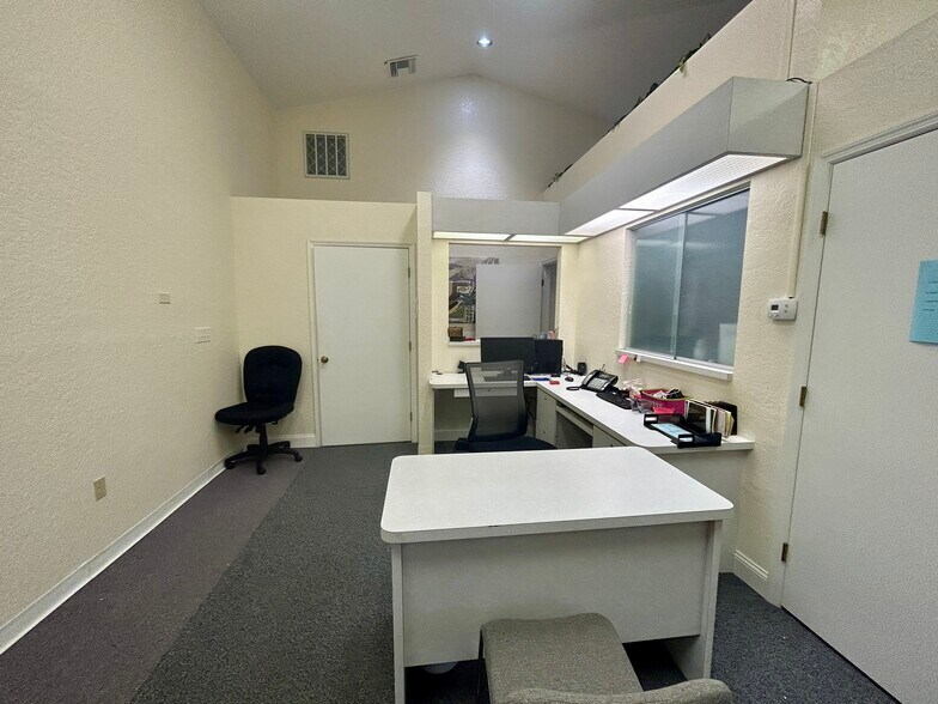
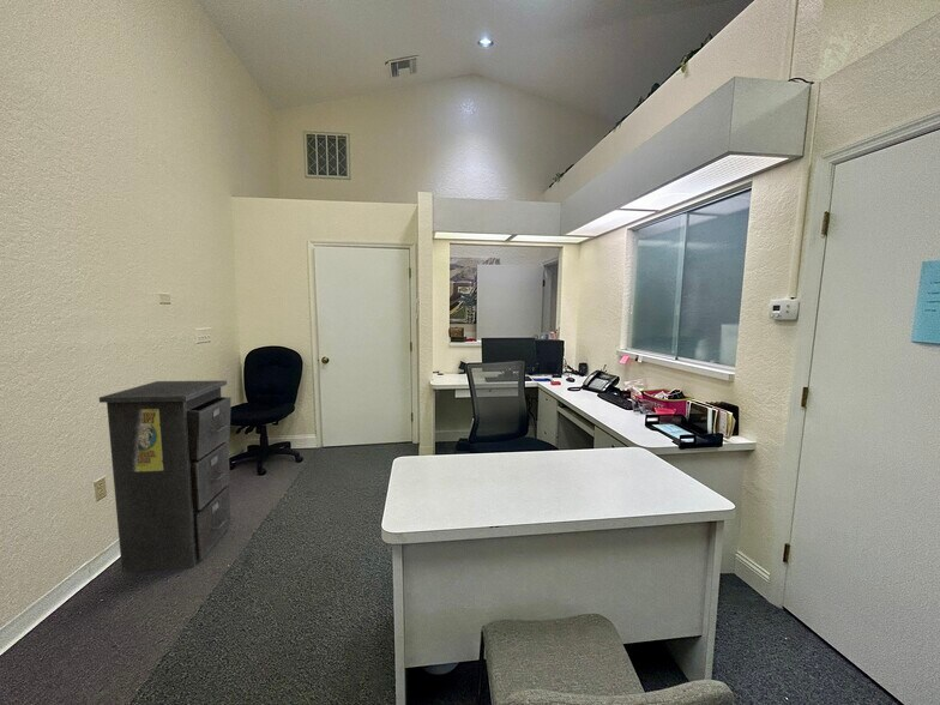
+ filing cabinet (181, 469)
